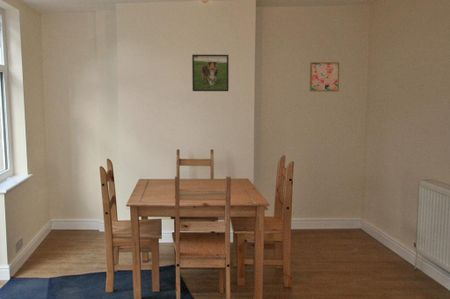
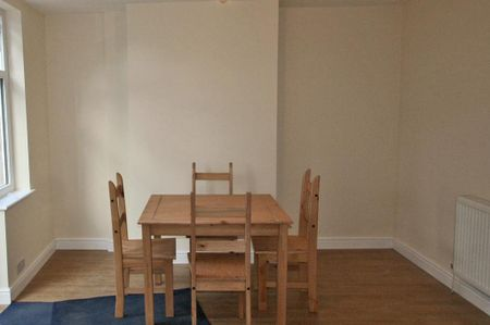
- wall art (324, 77)
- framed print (210, 73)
